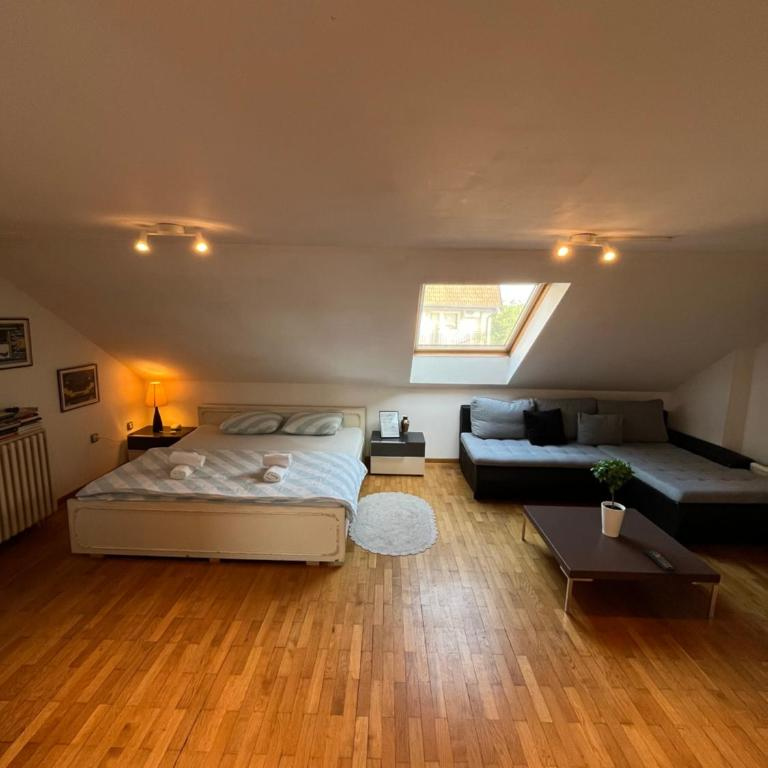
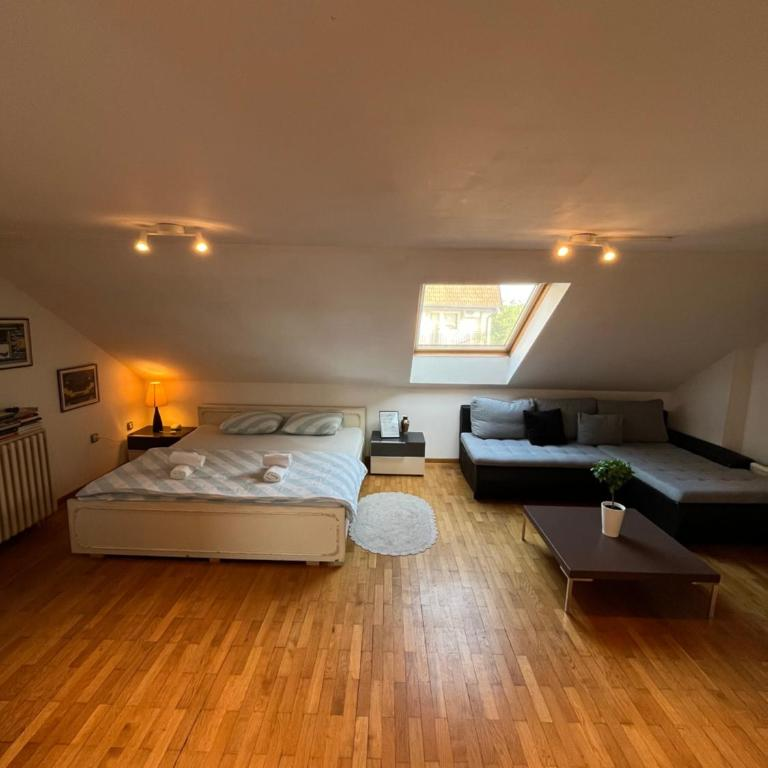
- remote control (658, 559)
